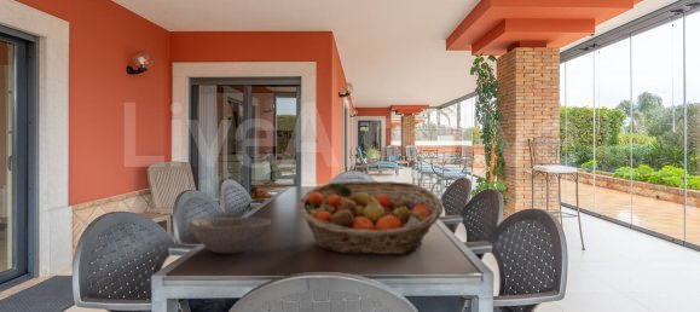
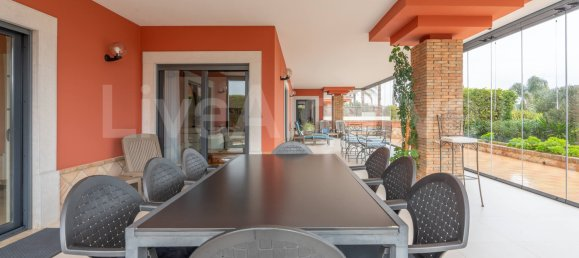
- bowl (231, 235)
- fruit basket (369, 214)
